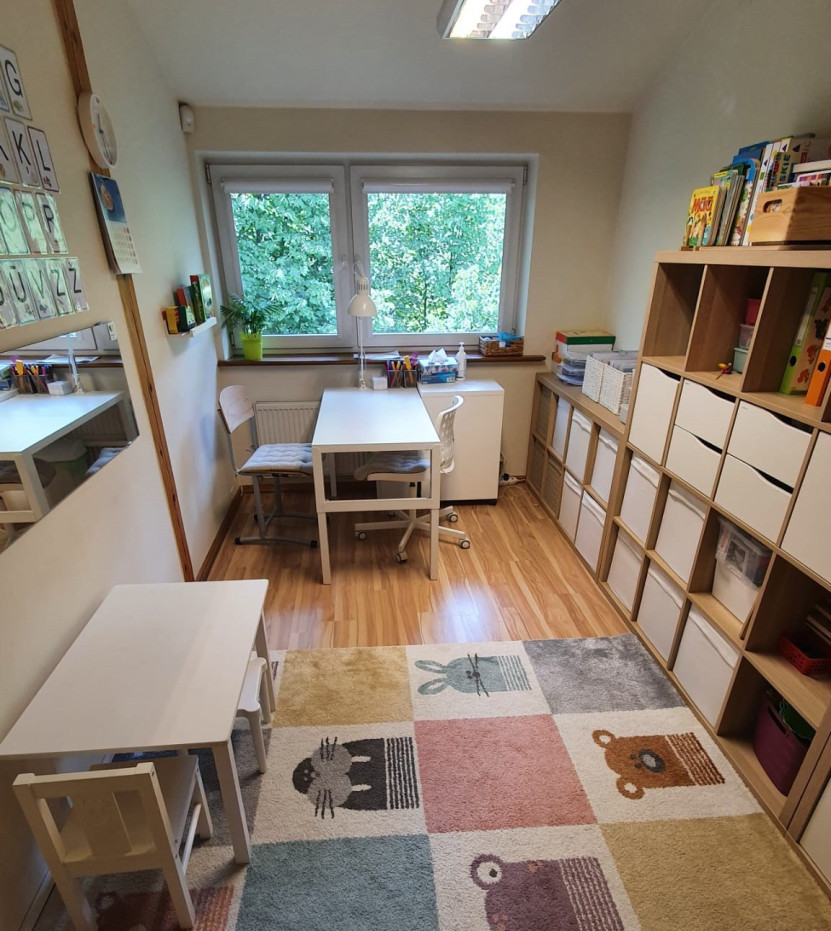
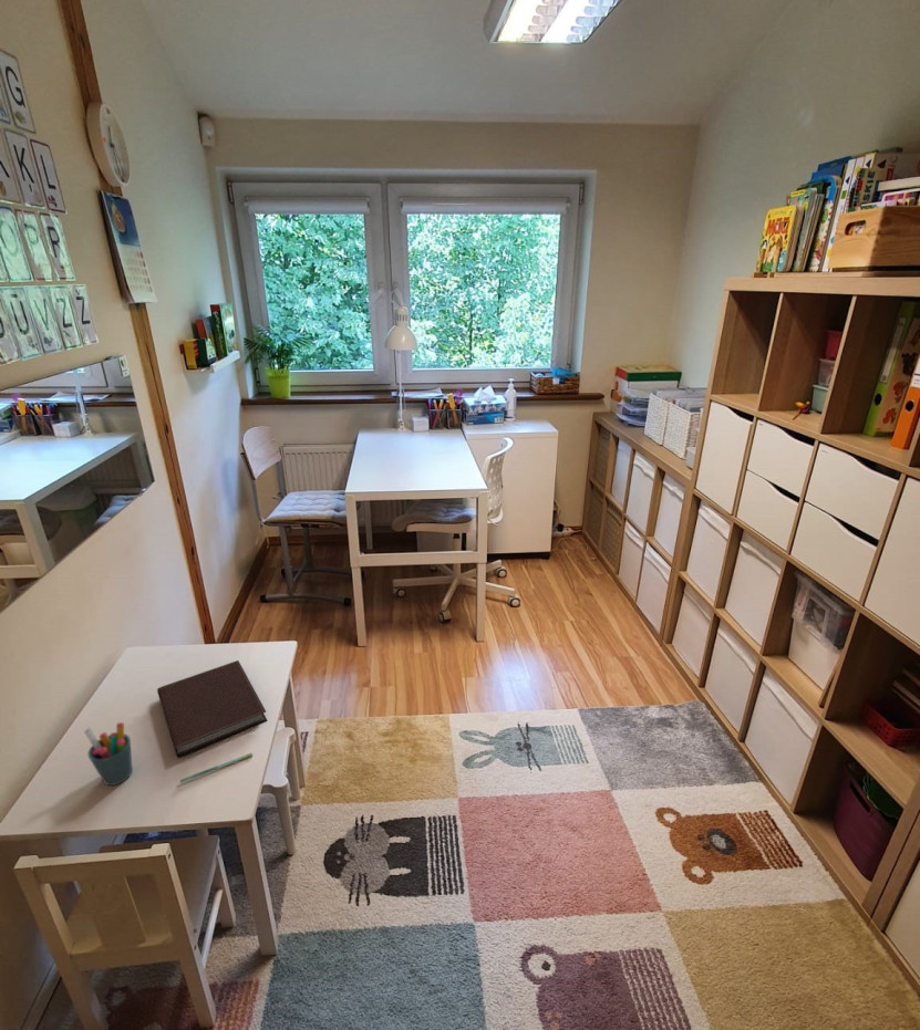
+ notebook (210, 704)
+ pen holder (112, 752)
+ pen (217, 767)
